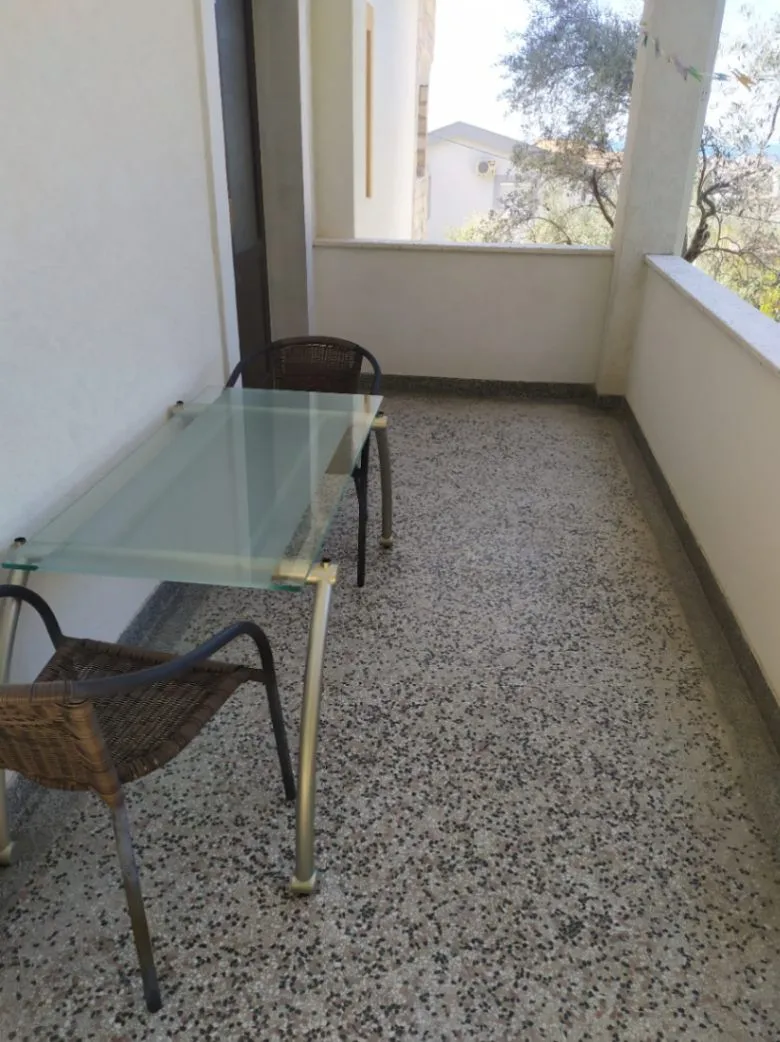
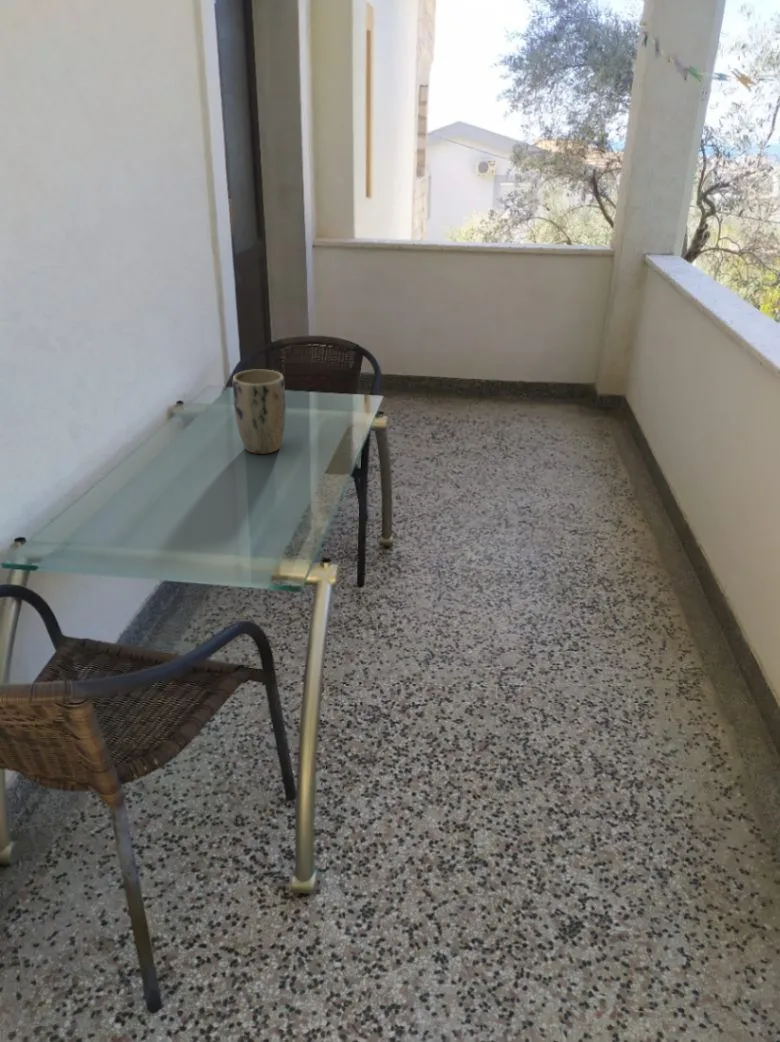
+ plant pot (260, 412)
